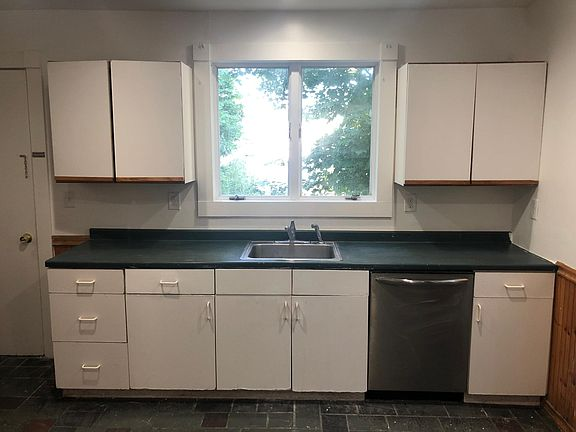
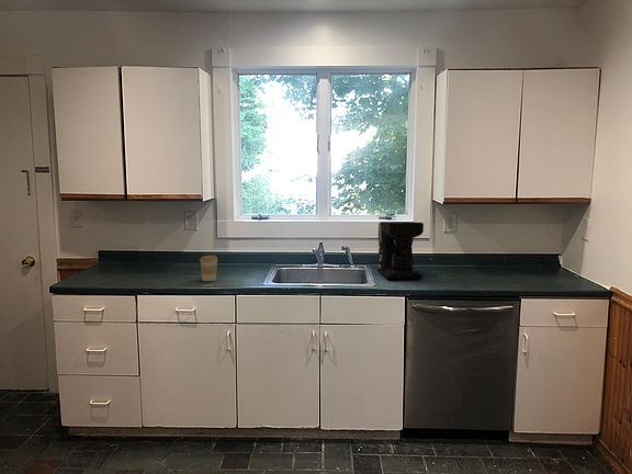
+ coffee maker (398, 248)
+ coffee cup (208, 268)
